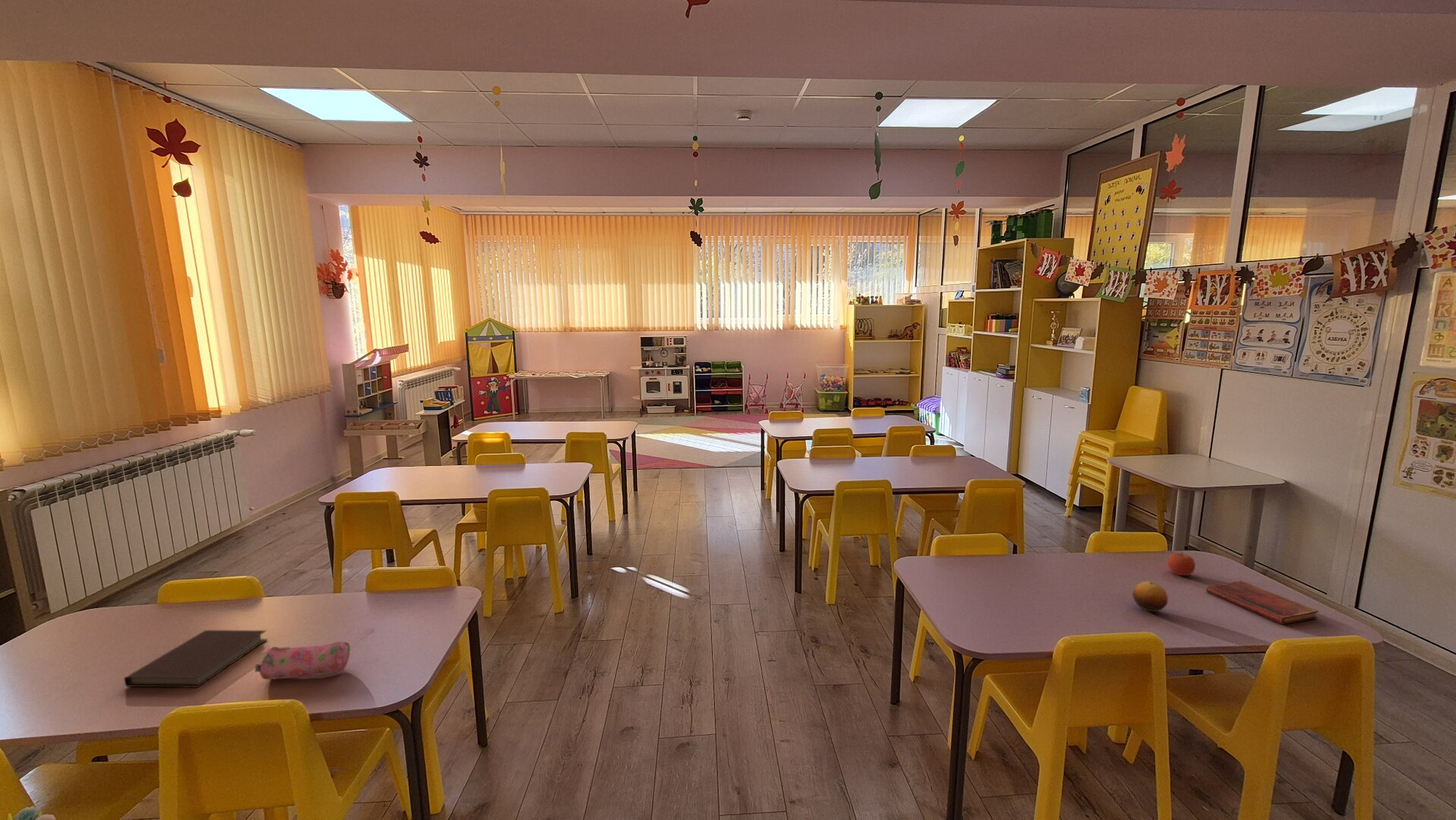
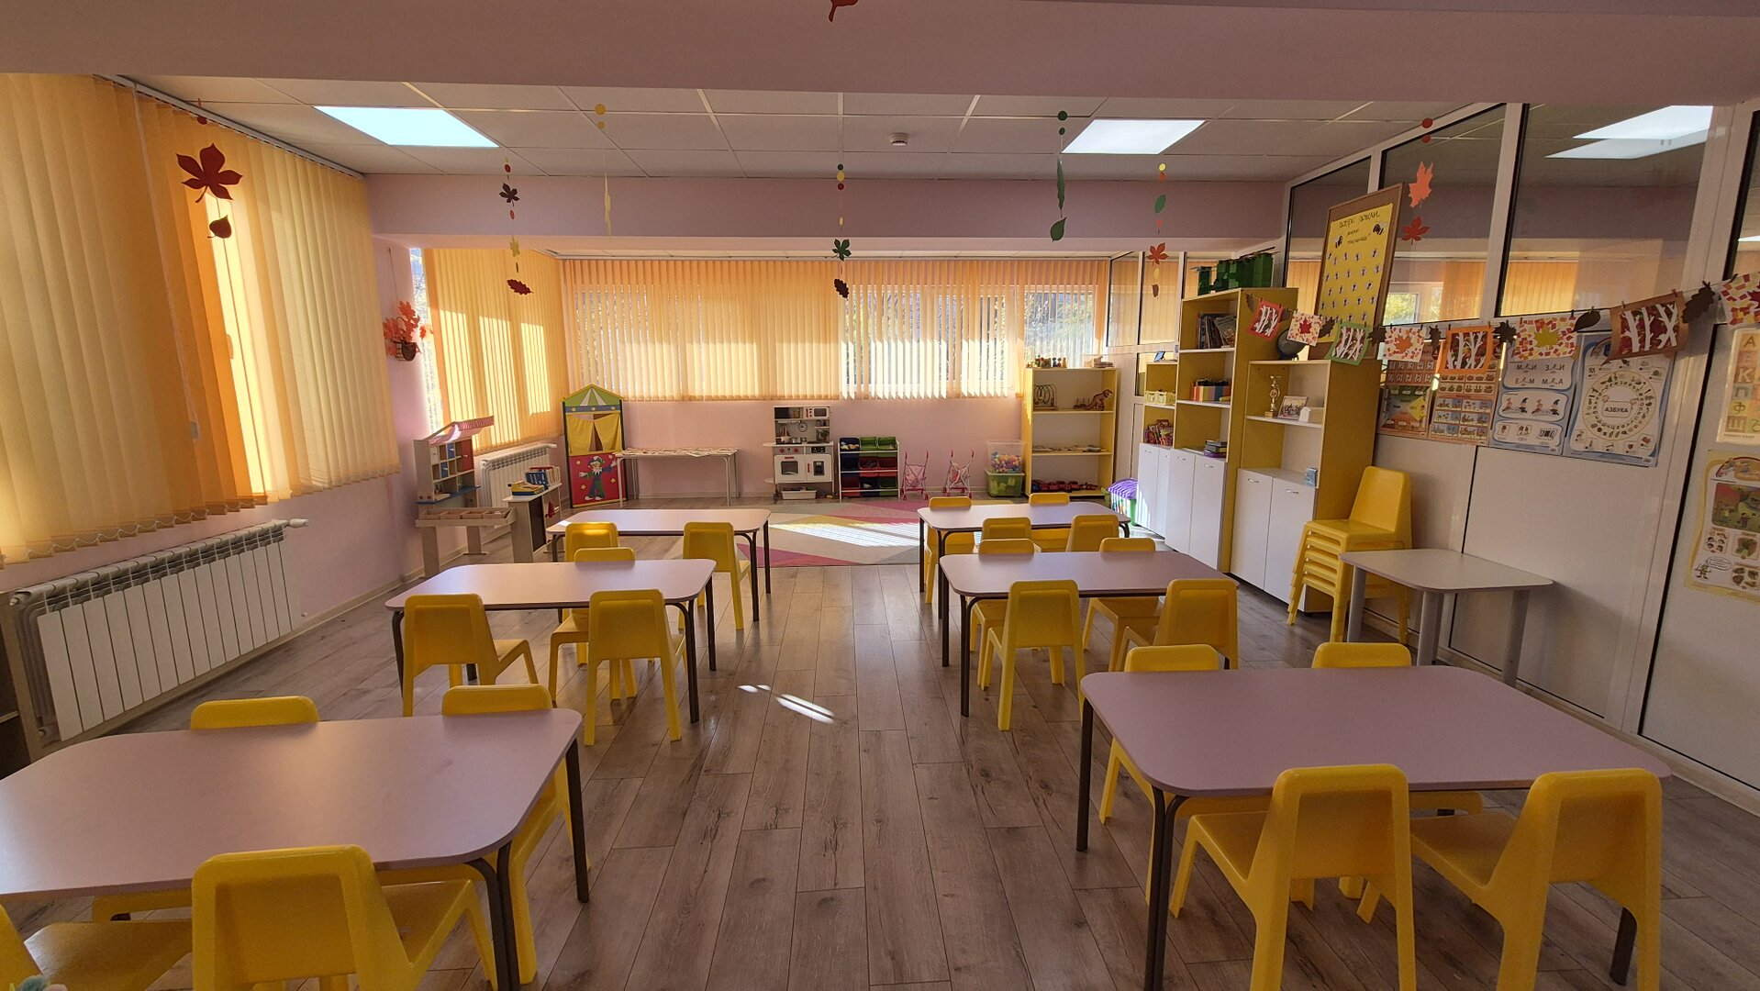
- pencil case (304, 660)
- diary (1259, 601)
- notebook (200, 657)
- apple (1181, 561)
- fruit (1149, 596)
